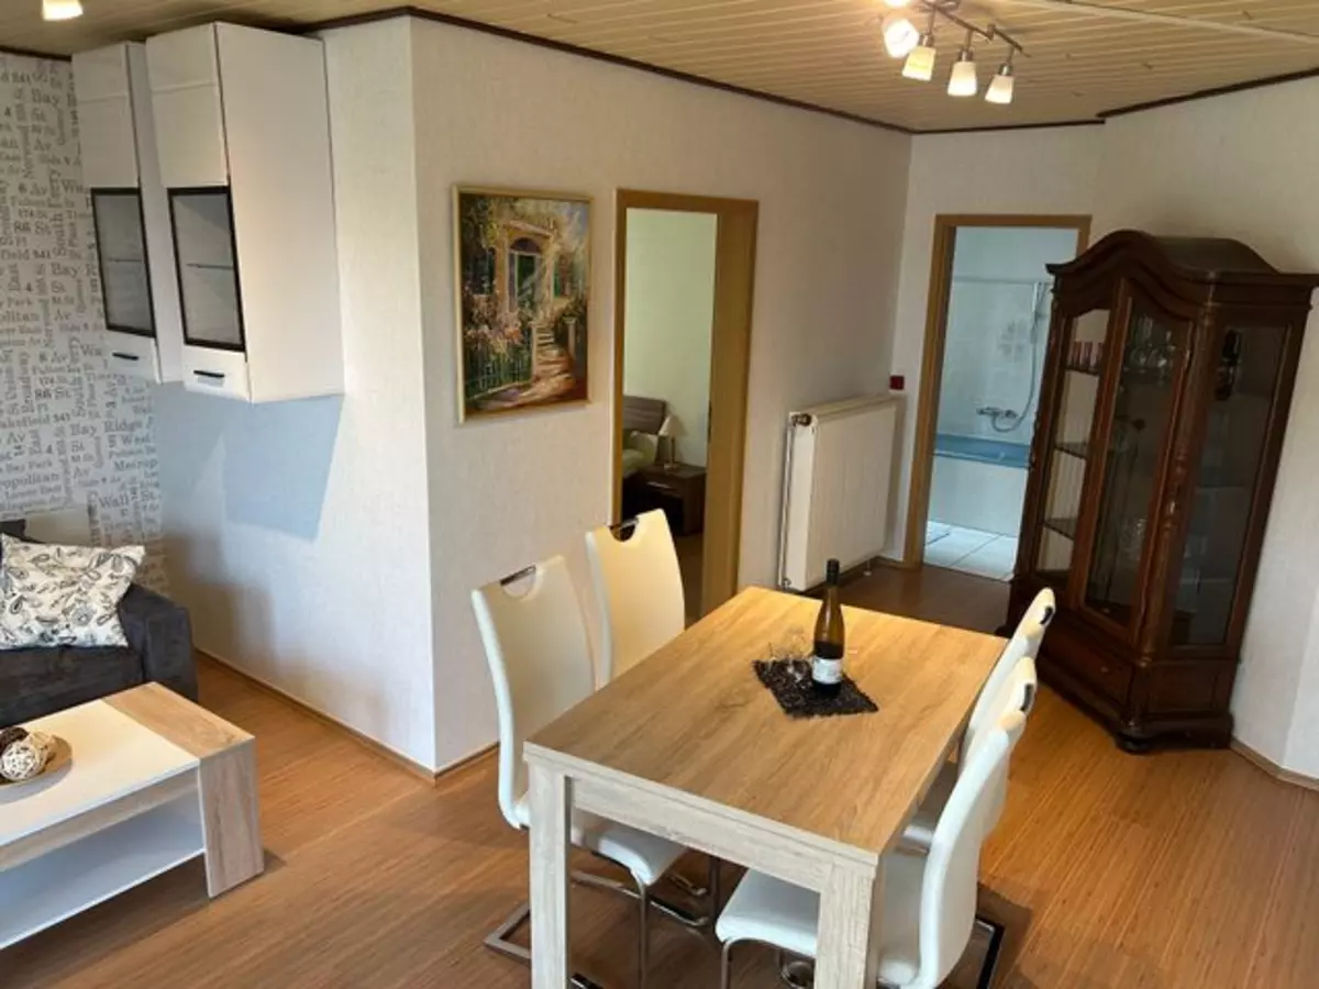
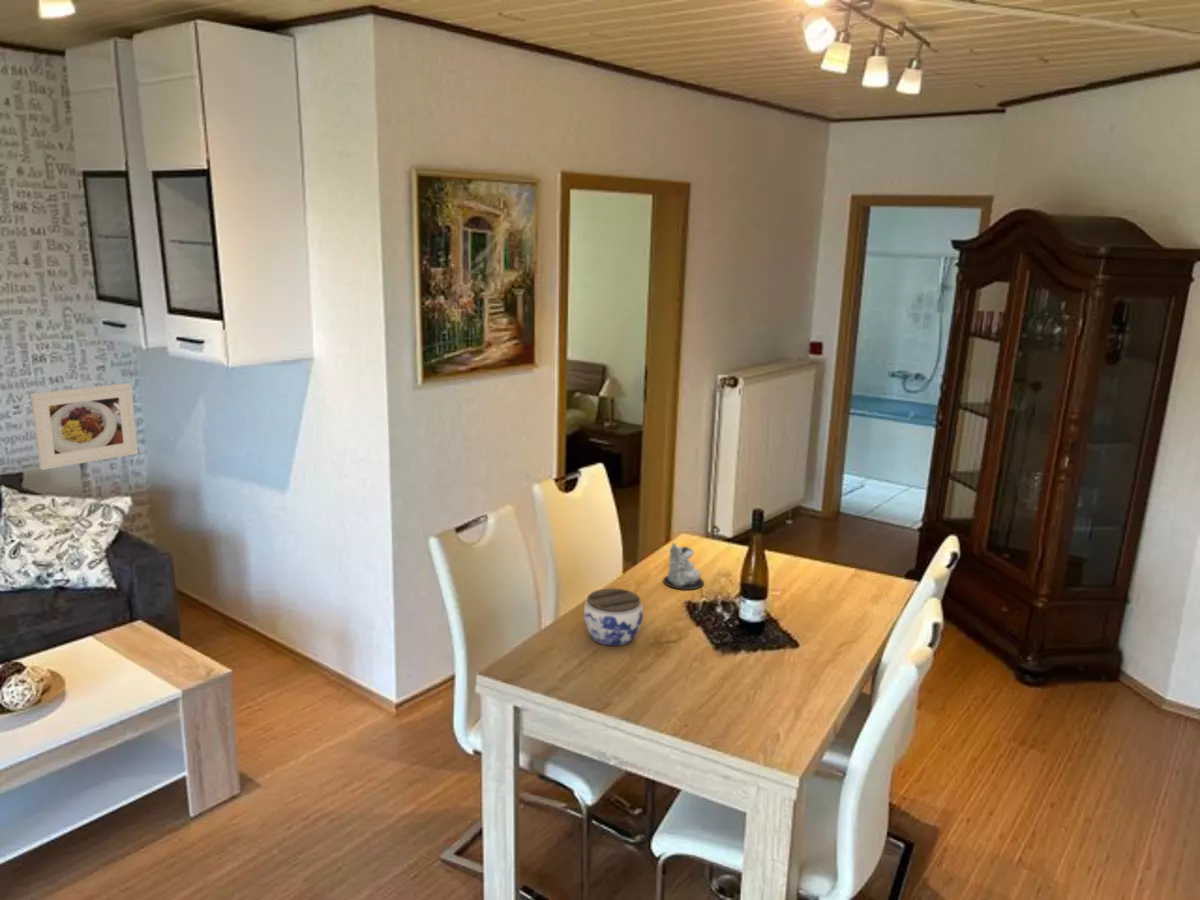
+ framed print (86, 425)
+ candle (684, 563)
+ jar (613, 617)
